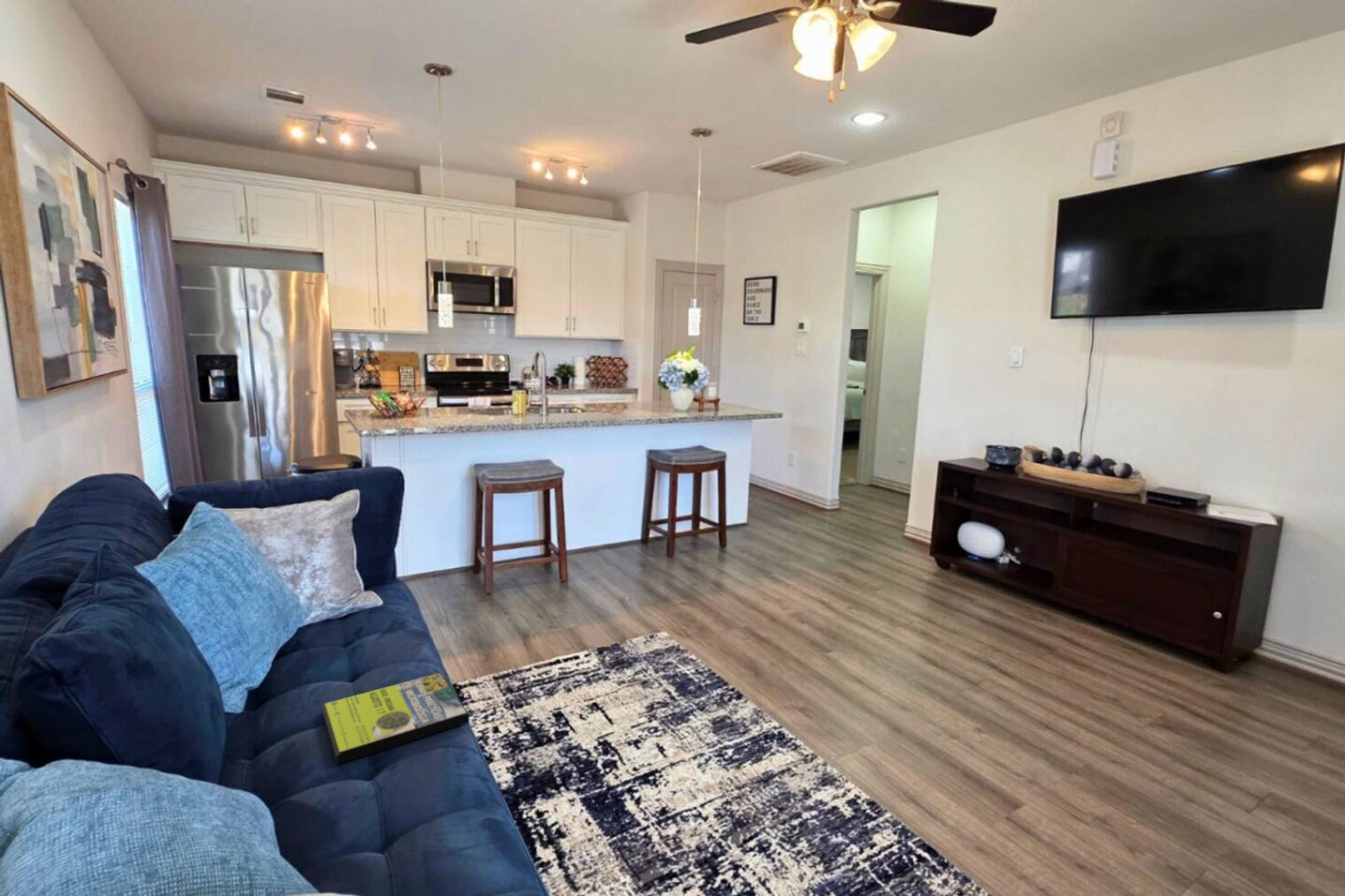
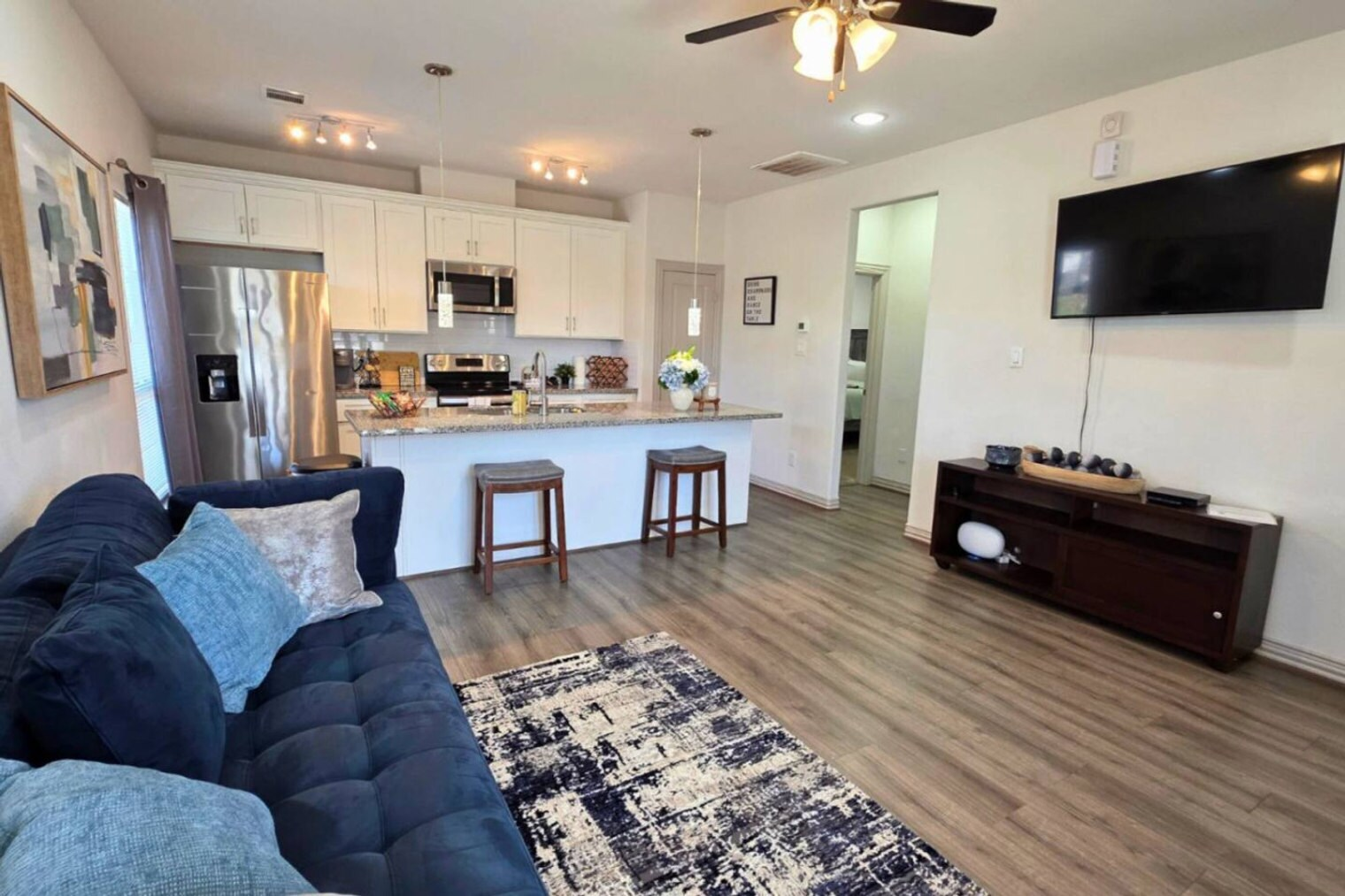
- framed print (395, 712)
